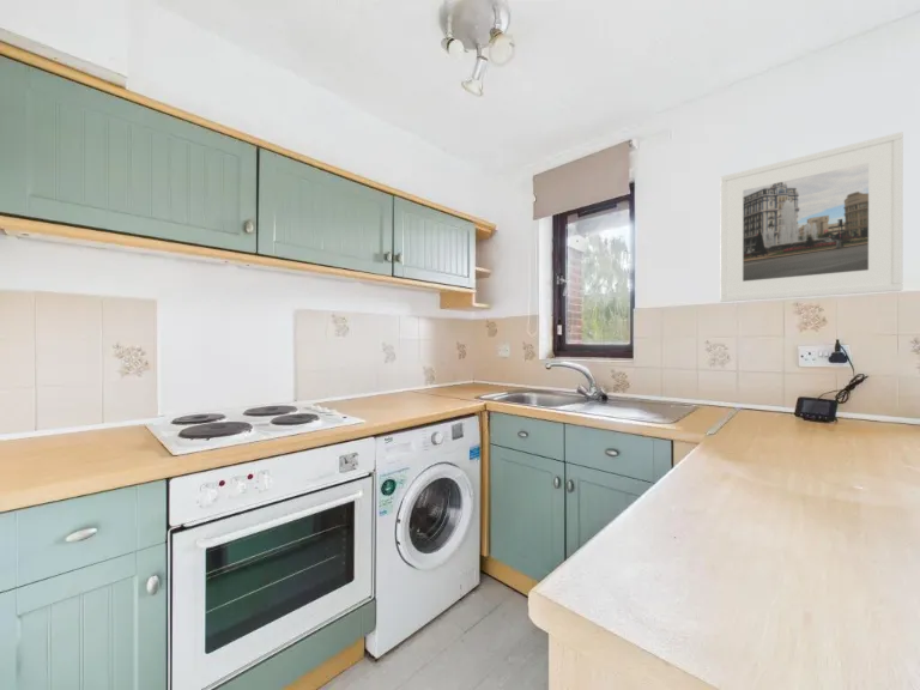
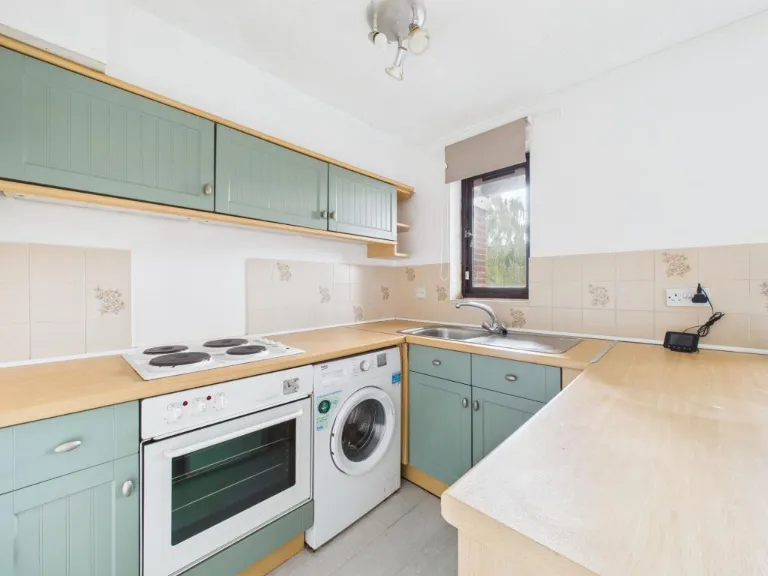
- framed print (800, 226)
